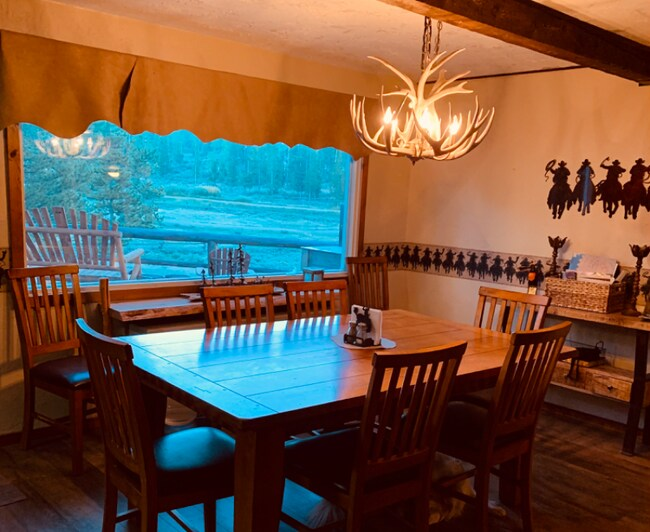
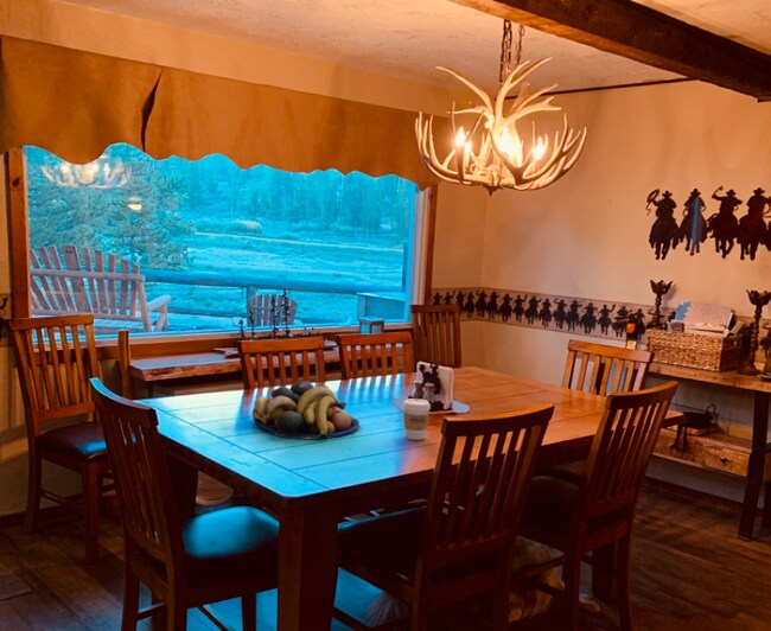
+ fruit bowl (308, 404)
+ coffee cup (415, 419)
